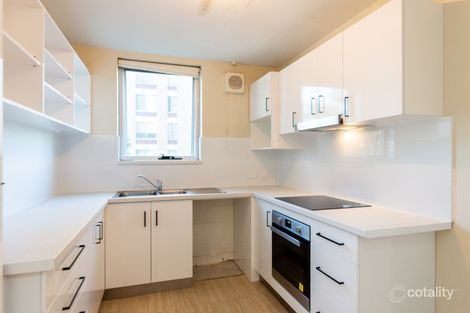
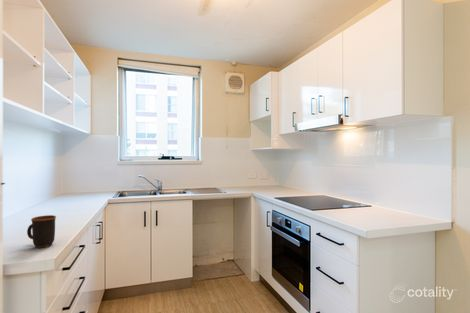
+ mug (40, 231)
